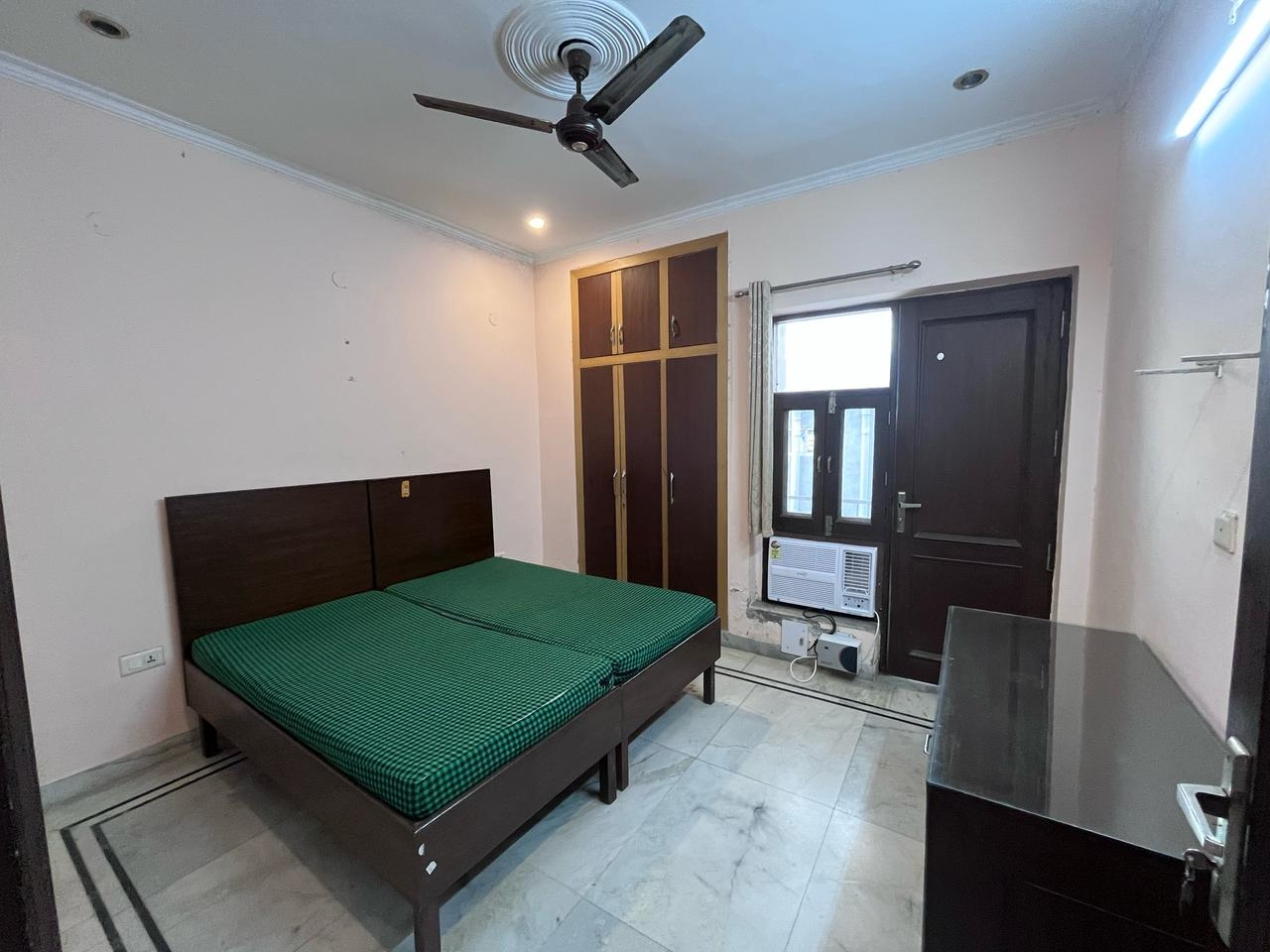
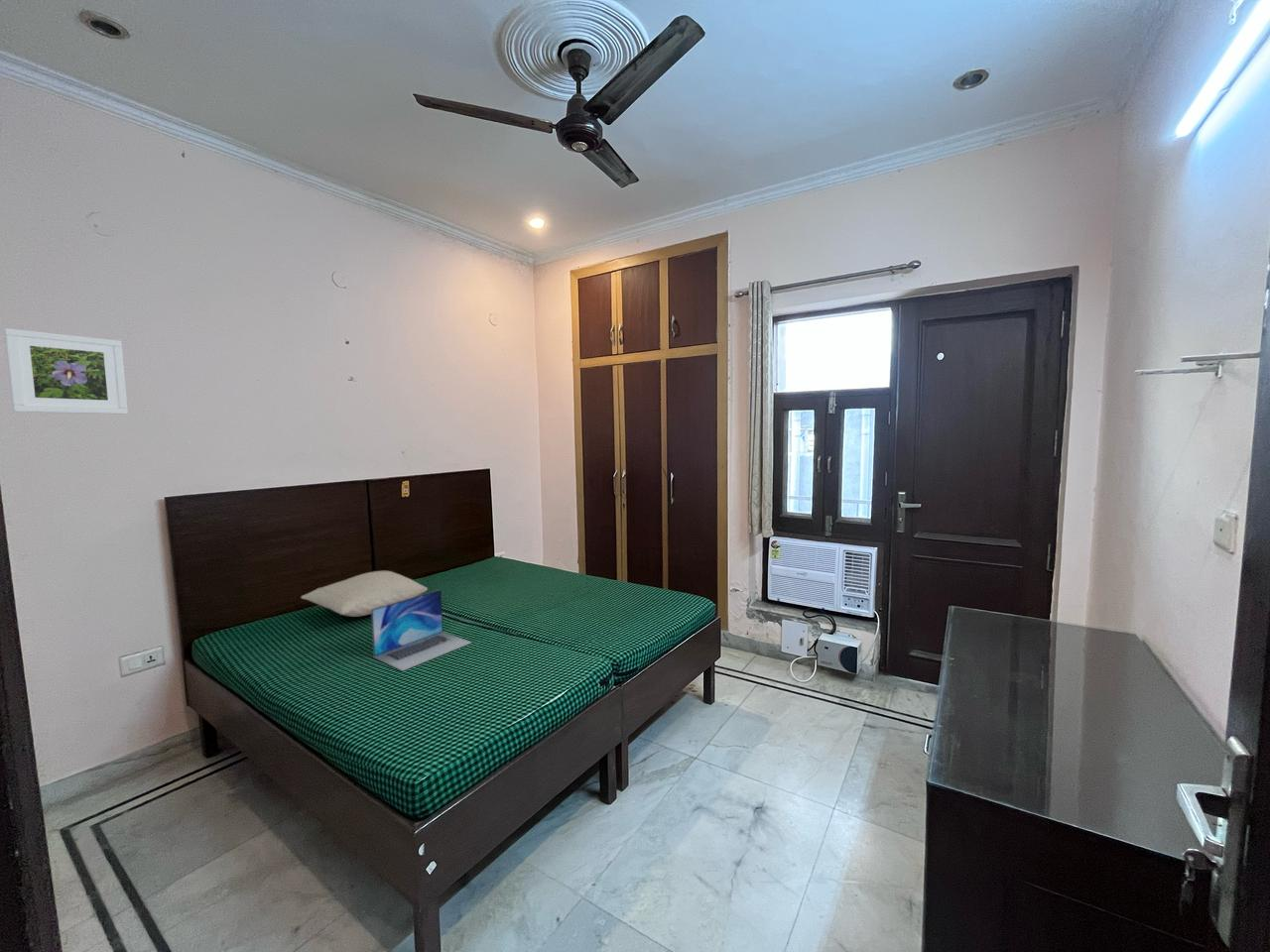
+ laptop (423, 627)
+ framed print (69, 374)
+ pillow (365, 593)
